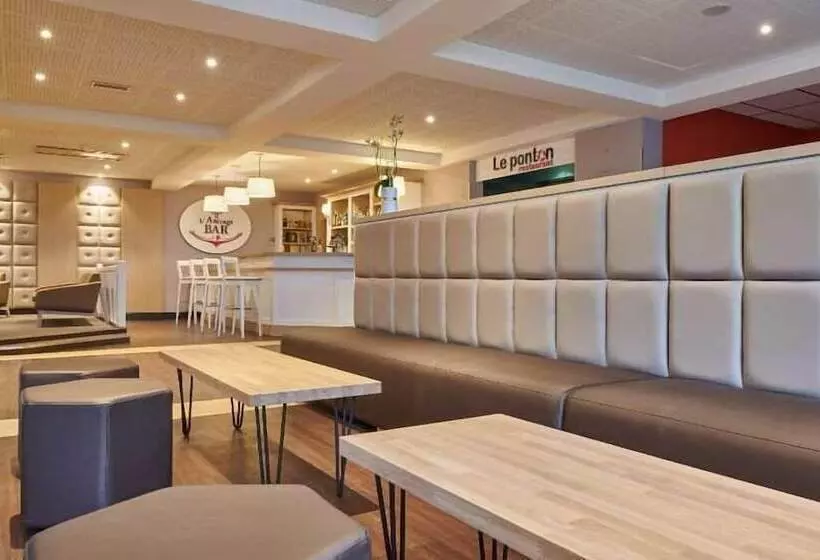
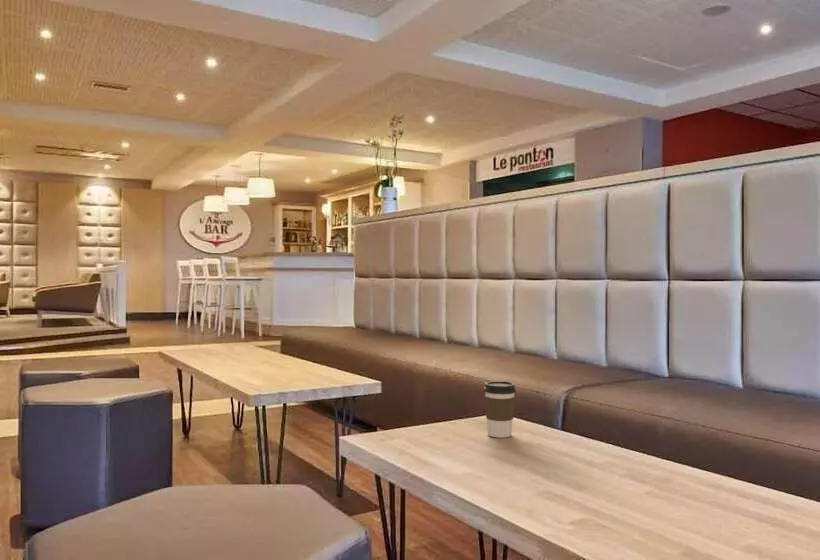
+ coffee cup (499, 409)
